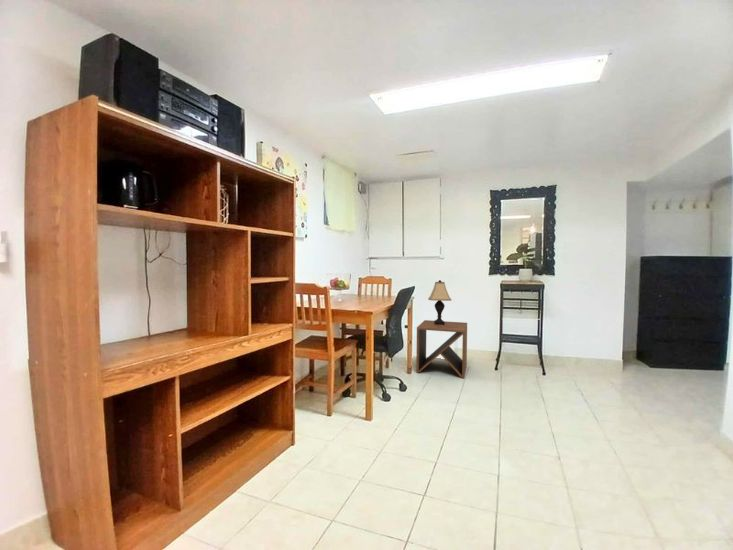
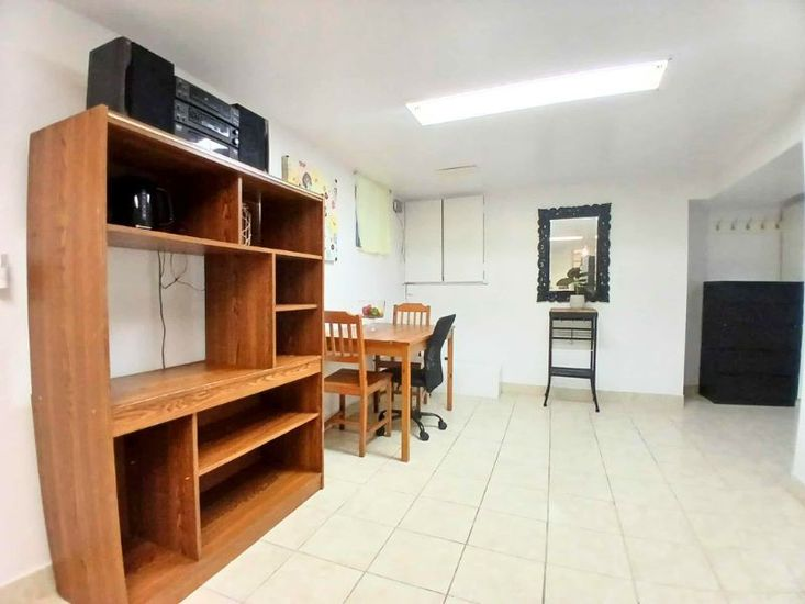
- lamp (439, 301)
- side table (442, 346)
